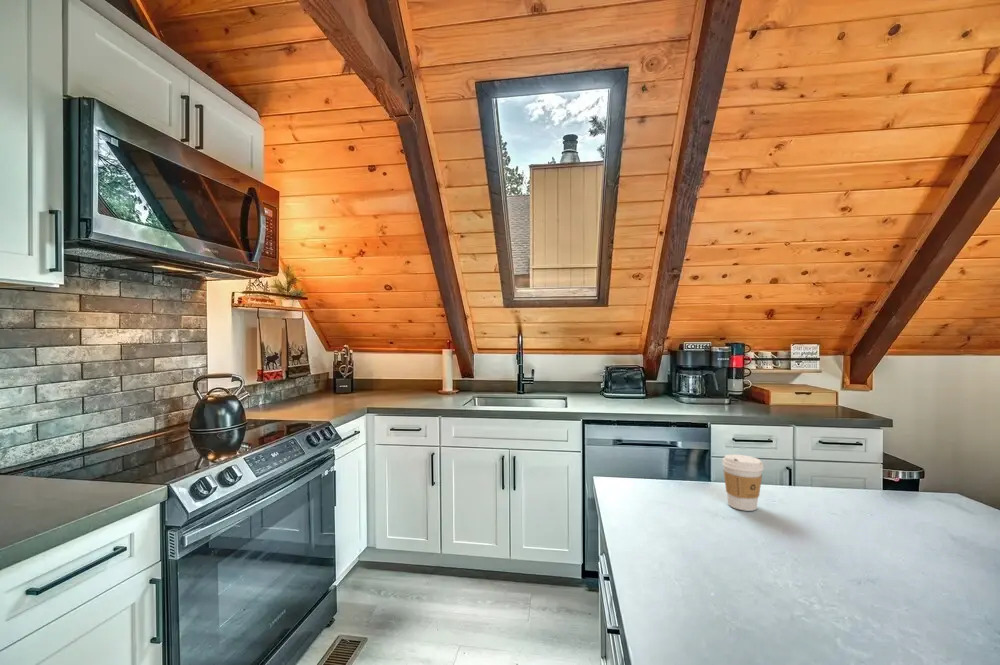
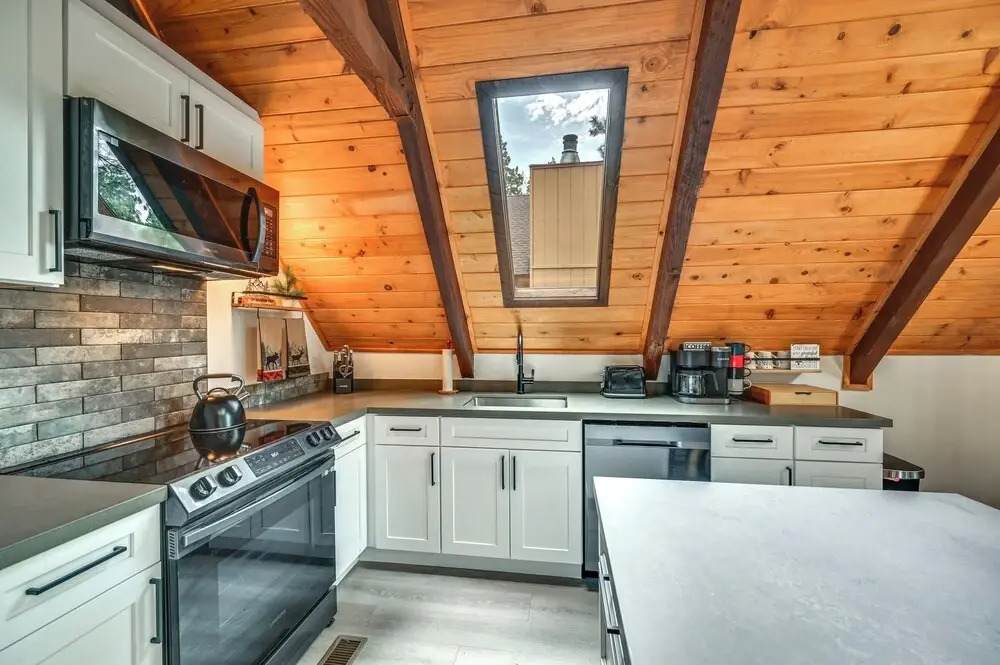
- coffee cup (742, 481)
